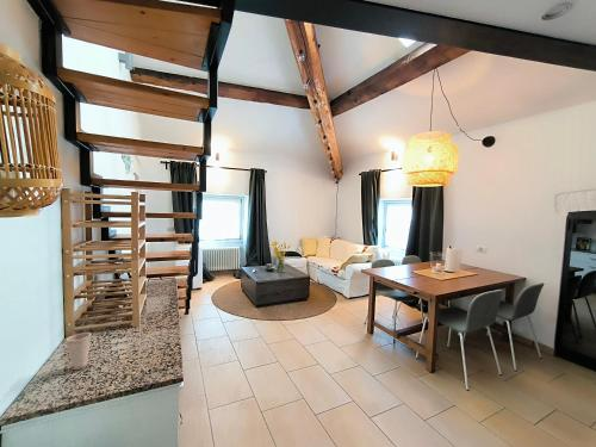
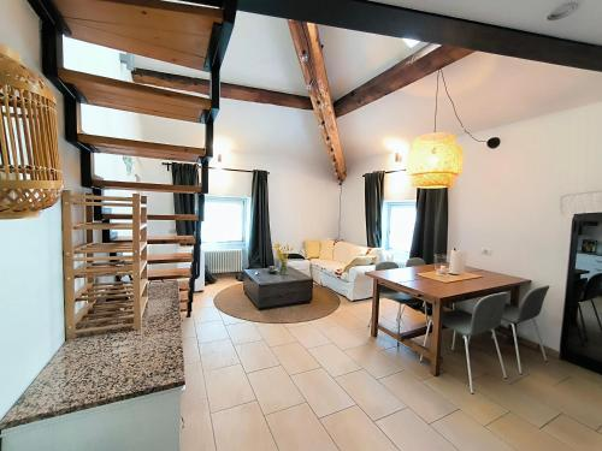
- cup (79, 350)
